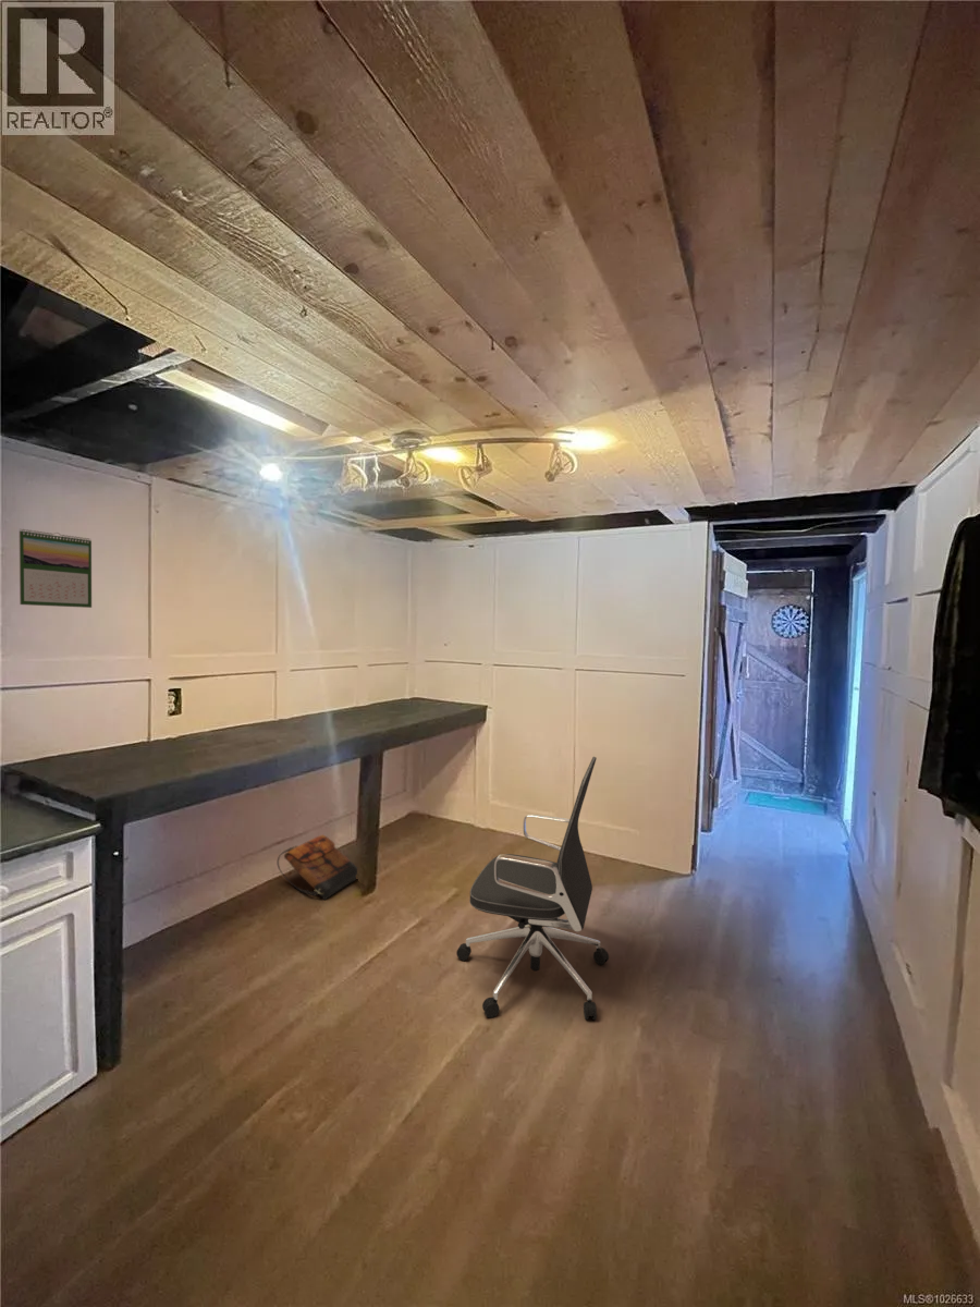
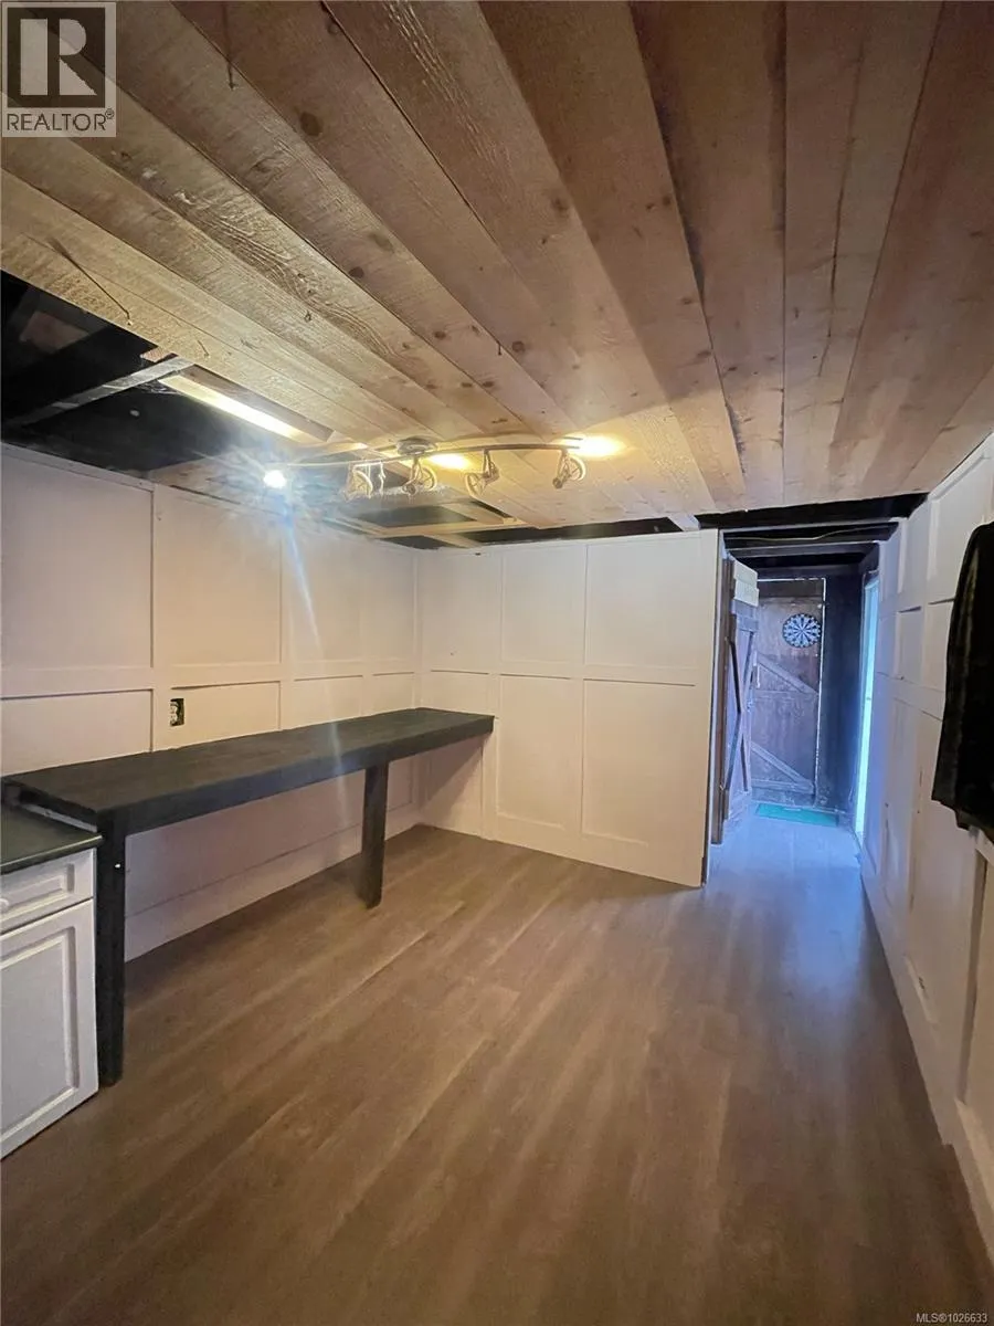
- calendar (57, 569)
- office chair (531, 867)
- backpack (315, 863)
